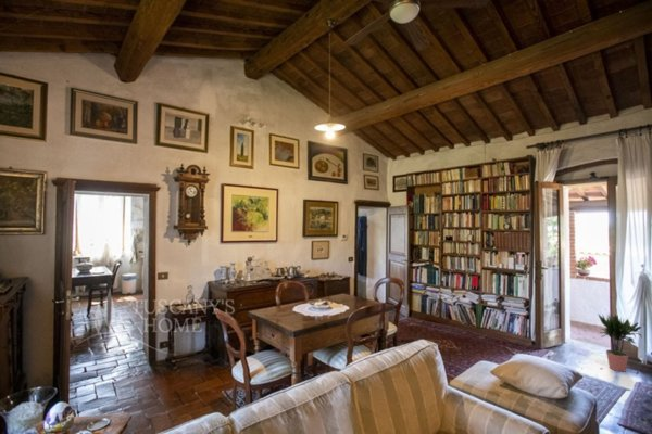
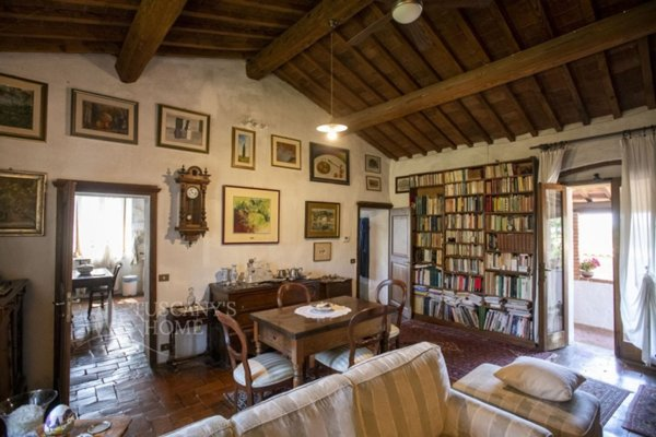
- potted plant (623, 342)
